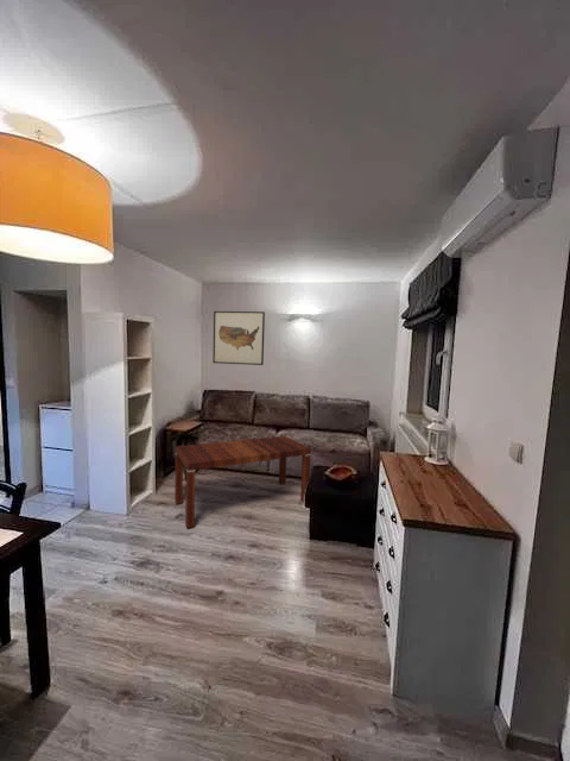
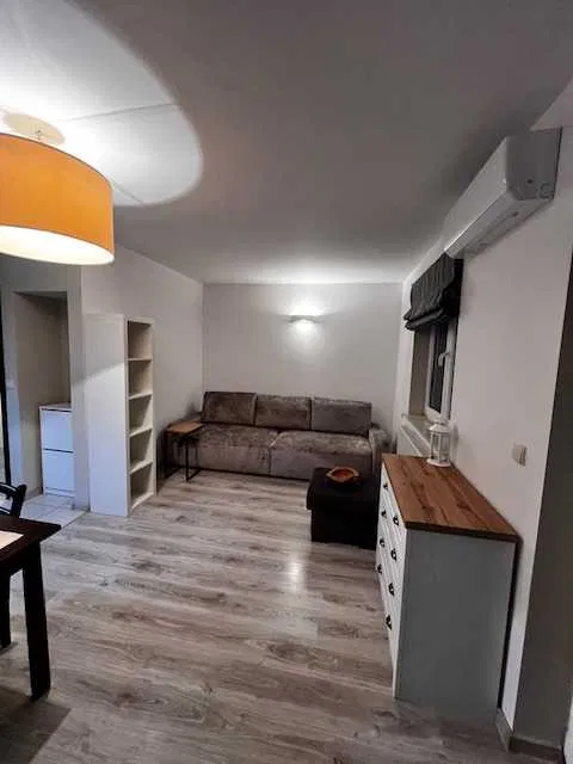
- wall art (238, 338)
- coffee table (243, 463)
